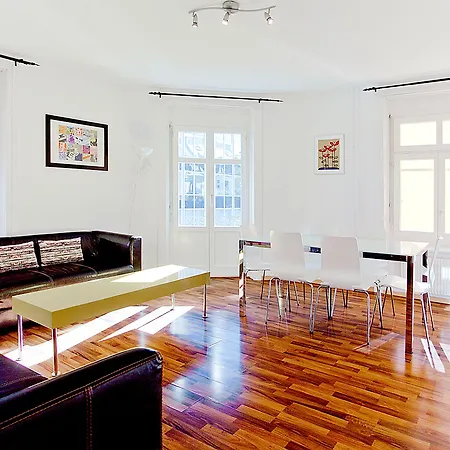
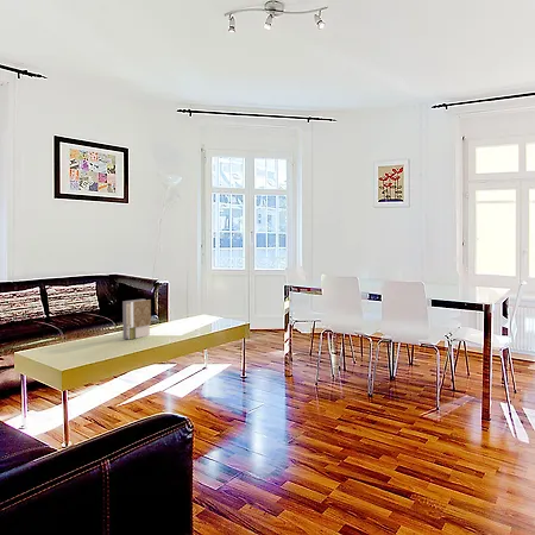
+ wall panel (137, 319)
